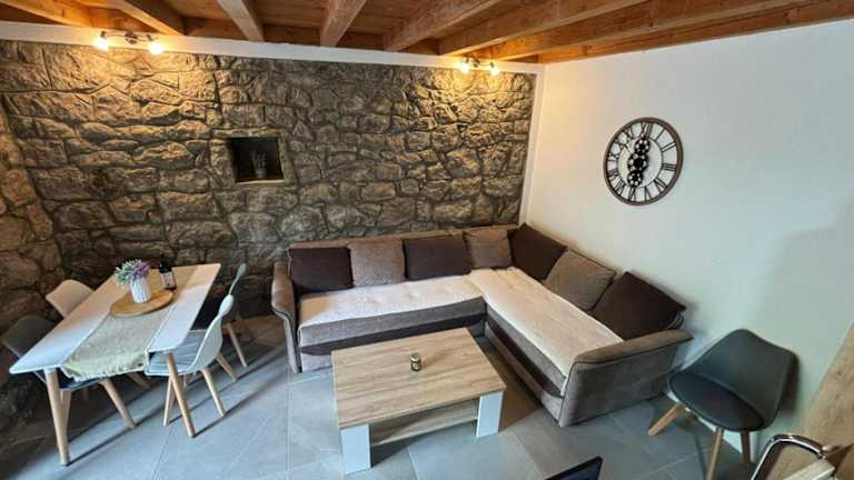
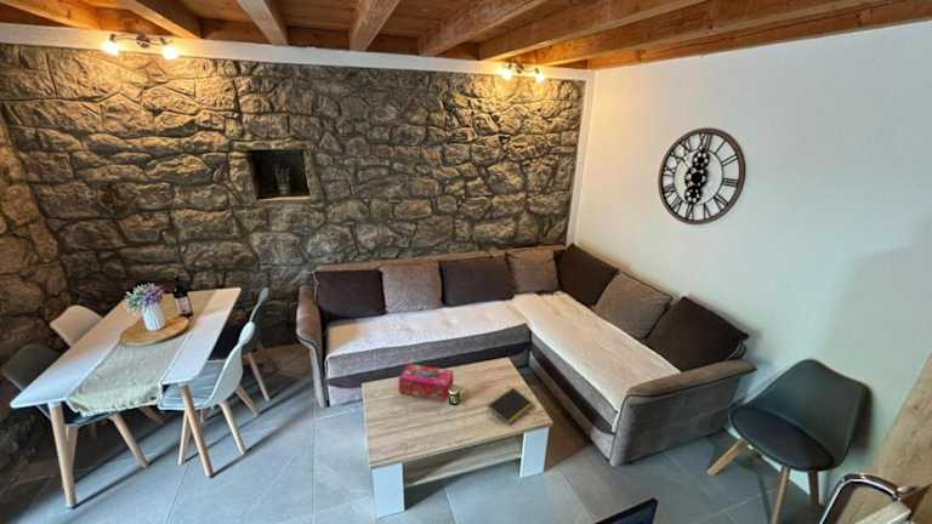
+ notepad (511, 405)
+ tissue box (426, 381)
